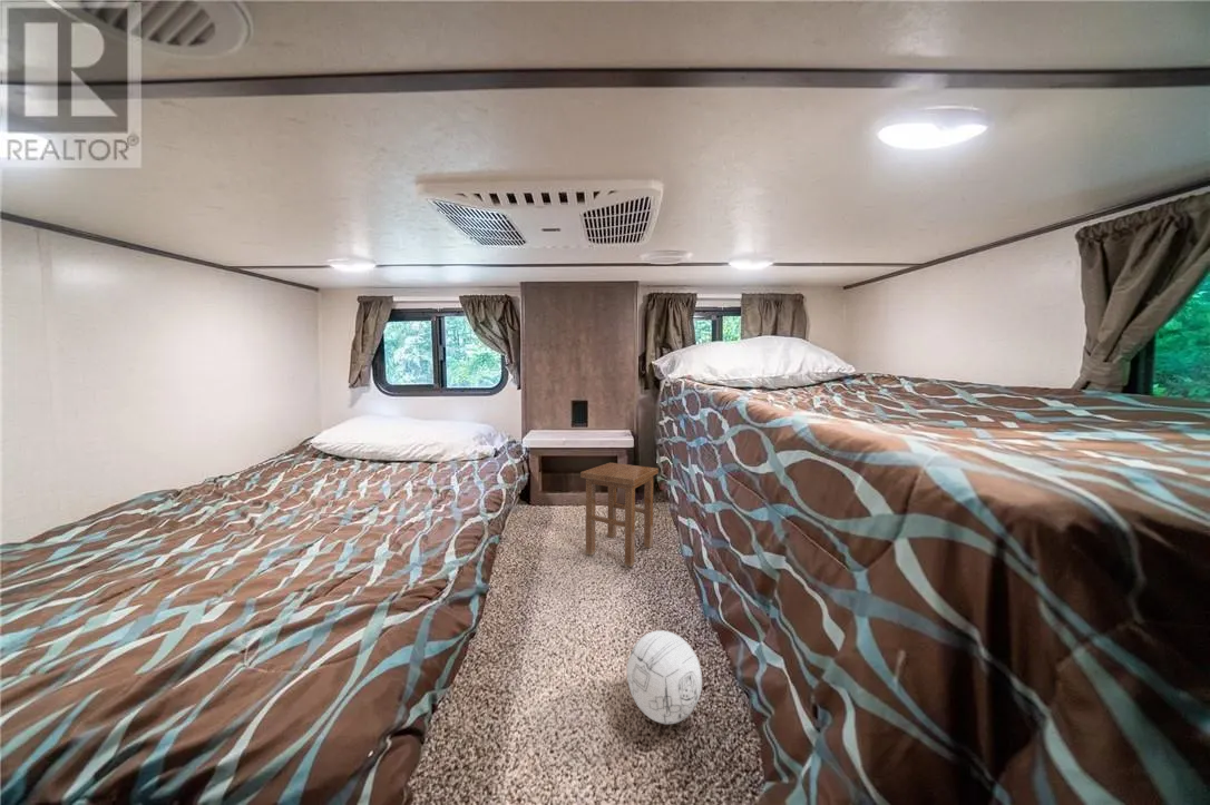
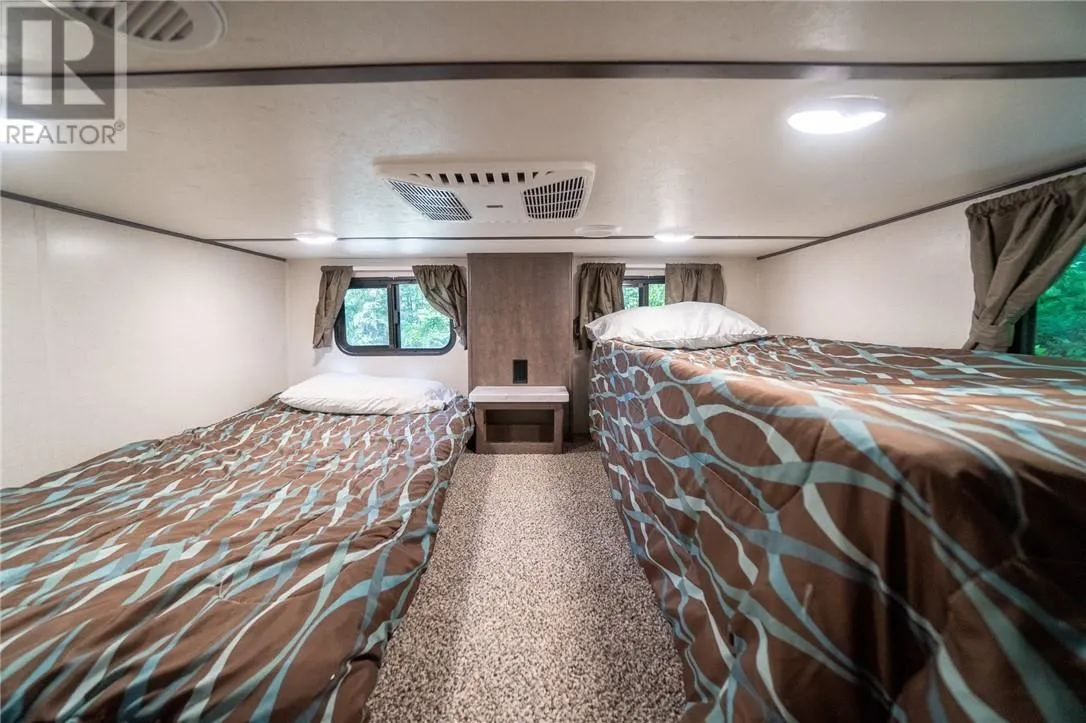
- stool (619, 508)
- ball (663, 674)
